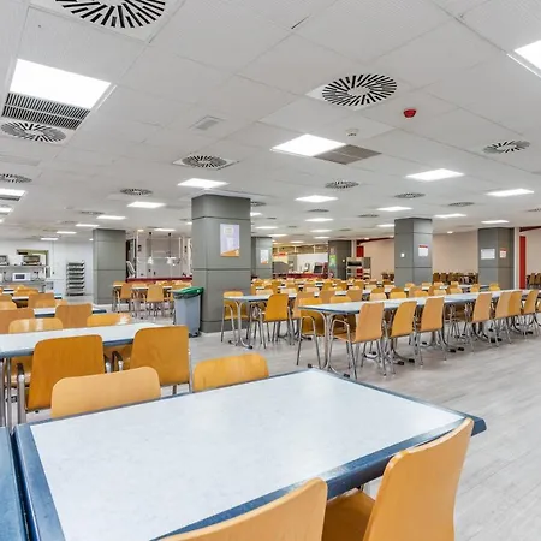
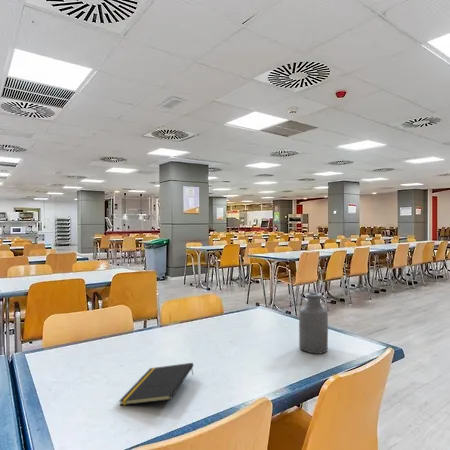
+ notepad (159, 382)
+ bottle (313, 321)
